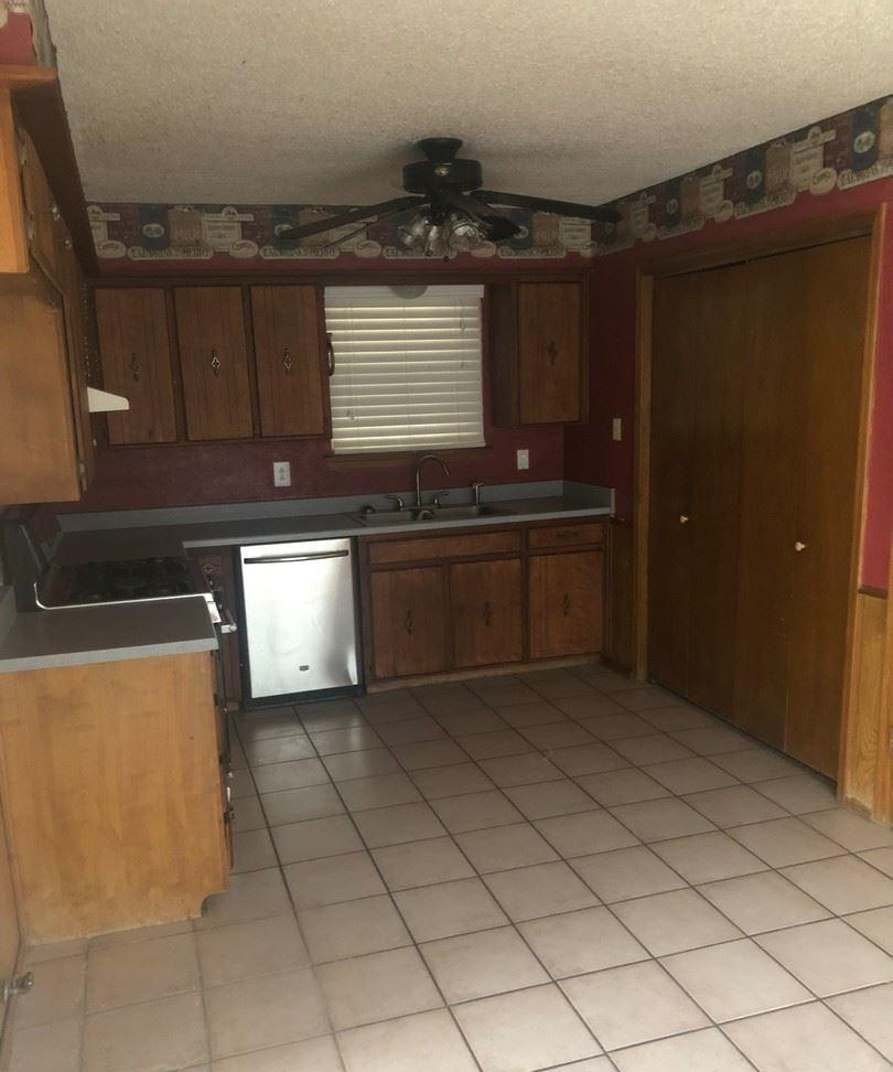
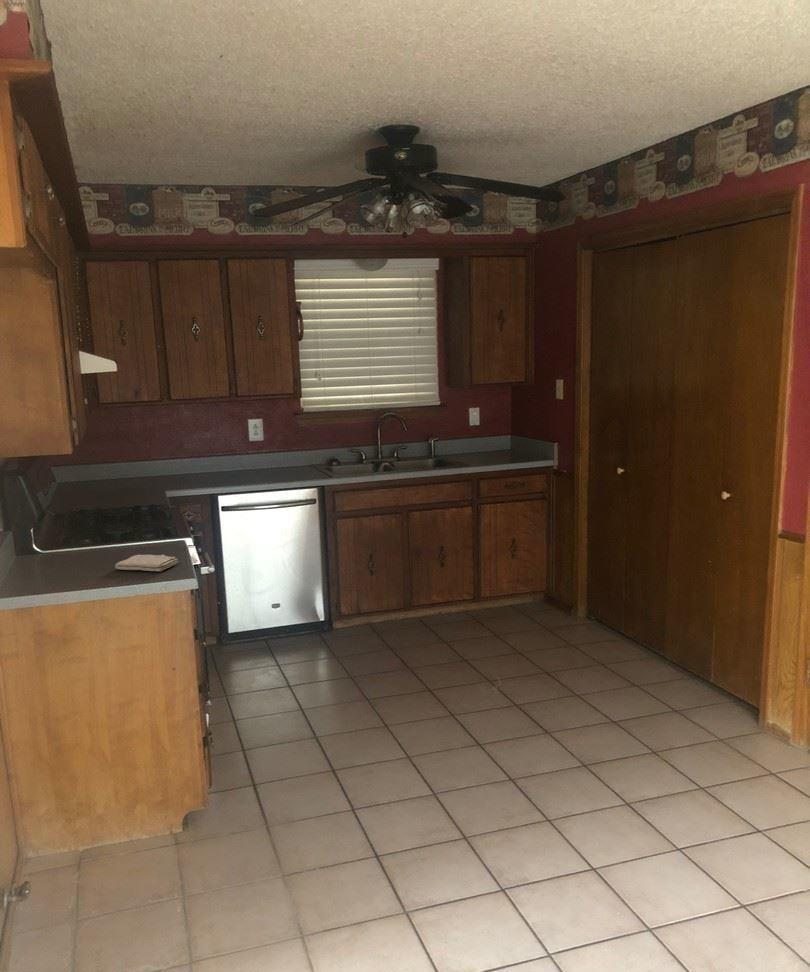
+ washcloth (147, 562)
